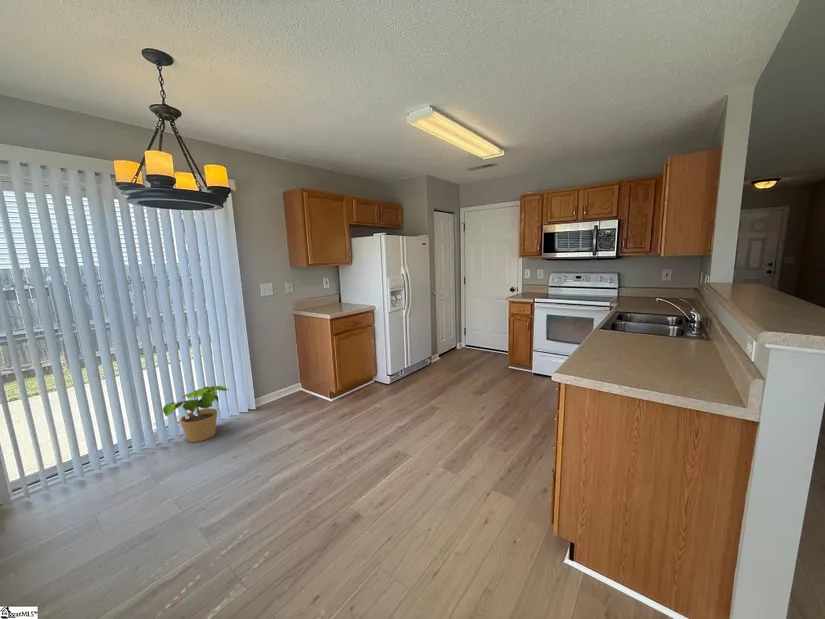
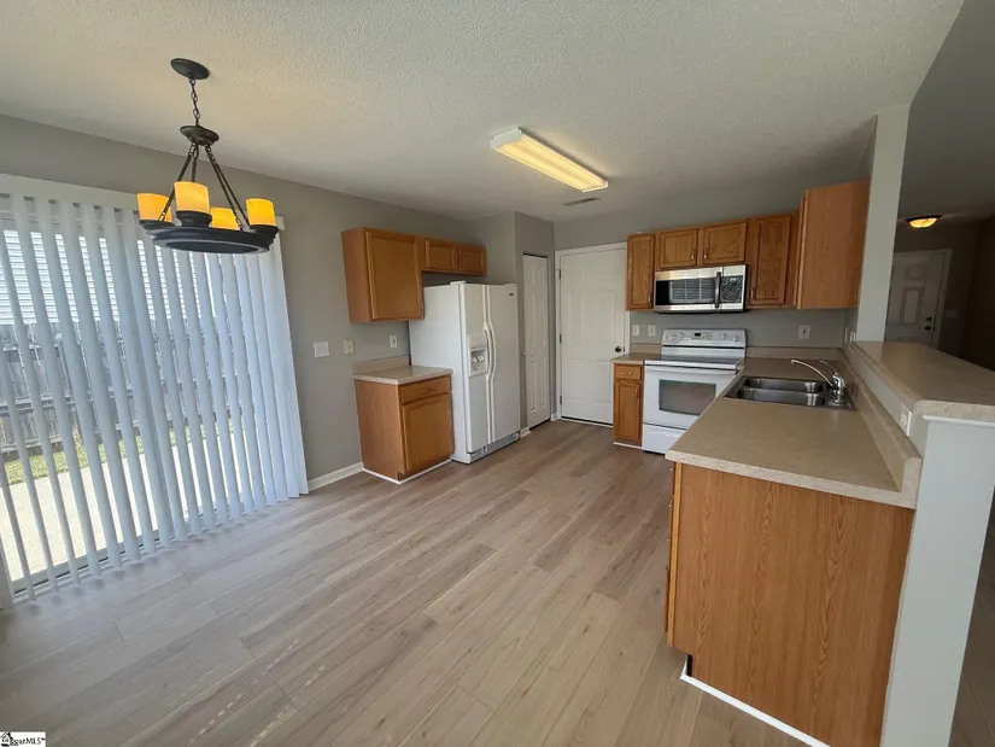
- potted plant (199, 414)
